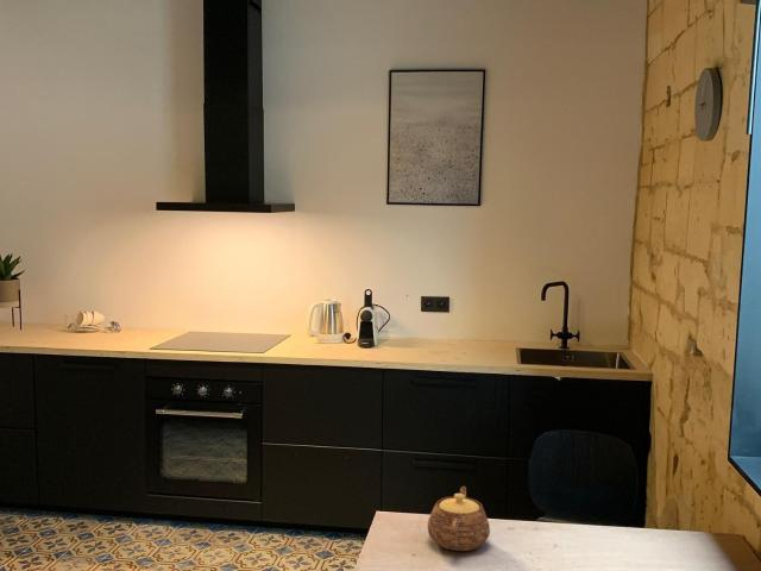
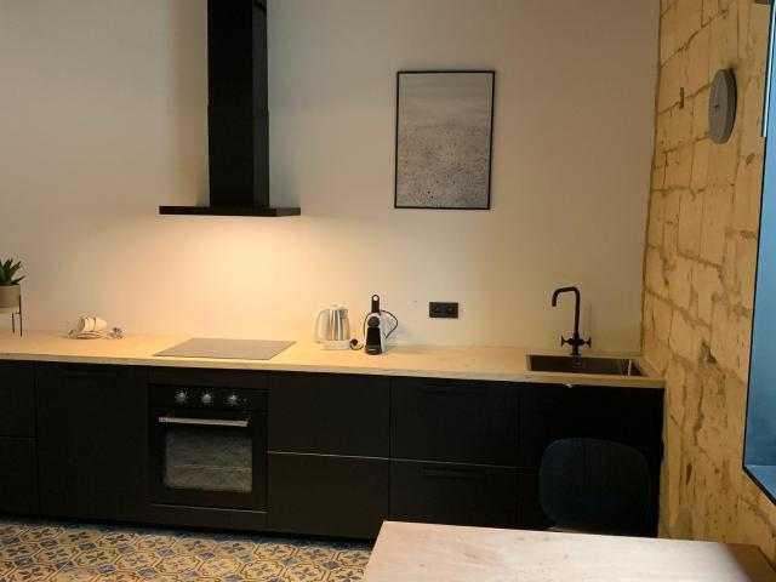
- teapot (459, 516)
